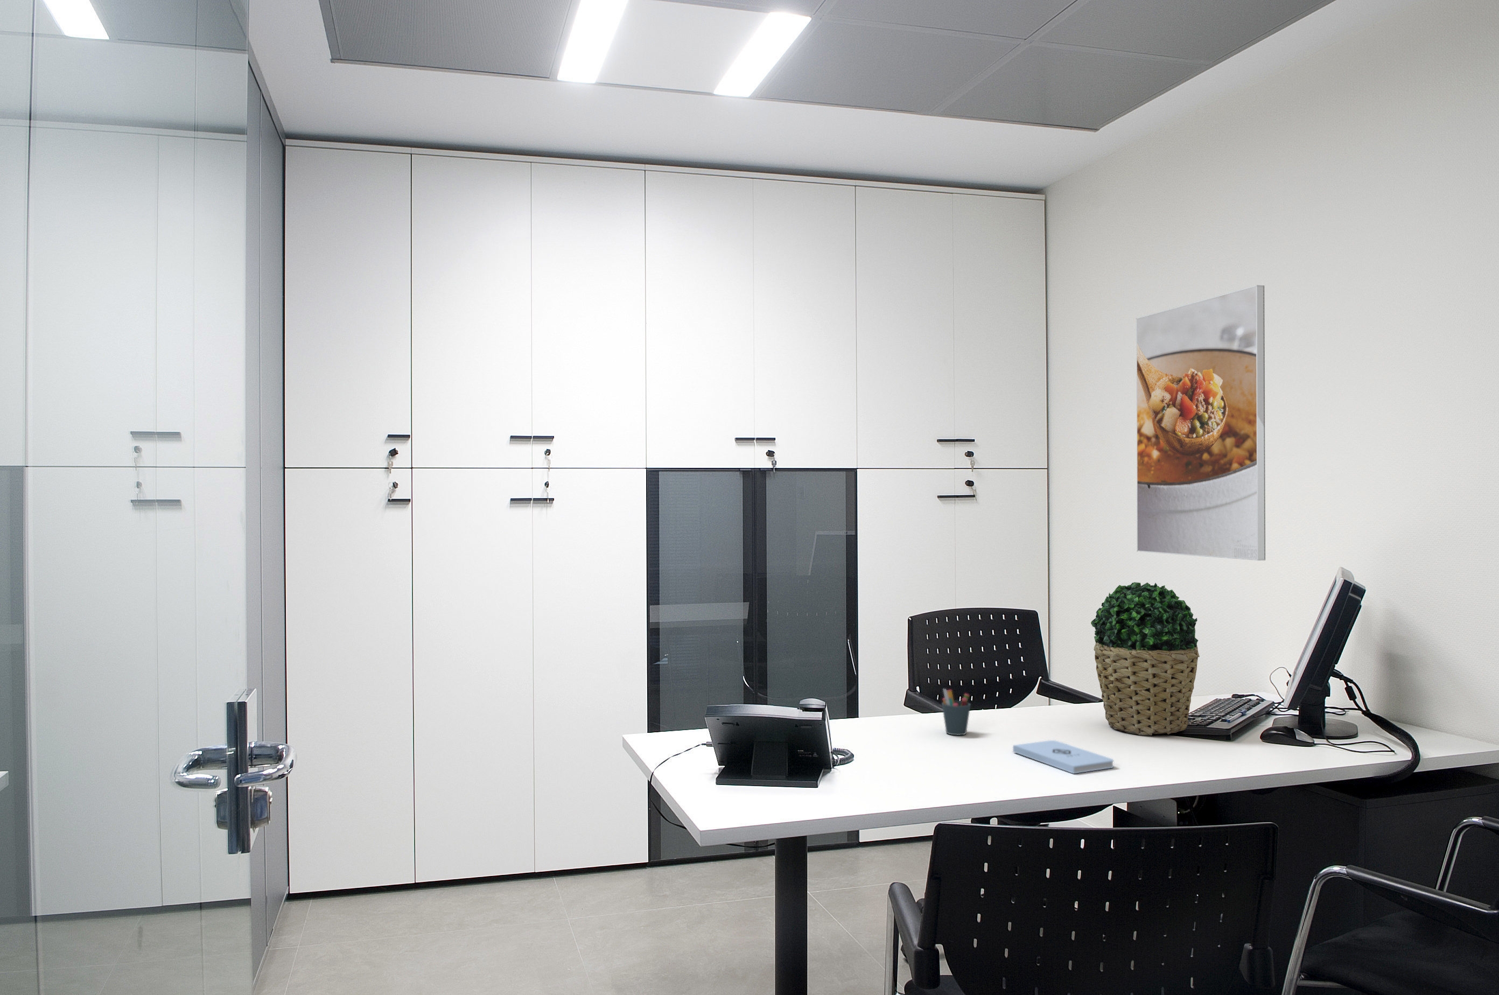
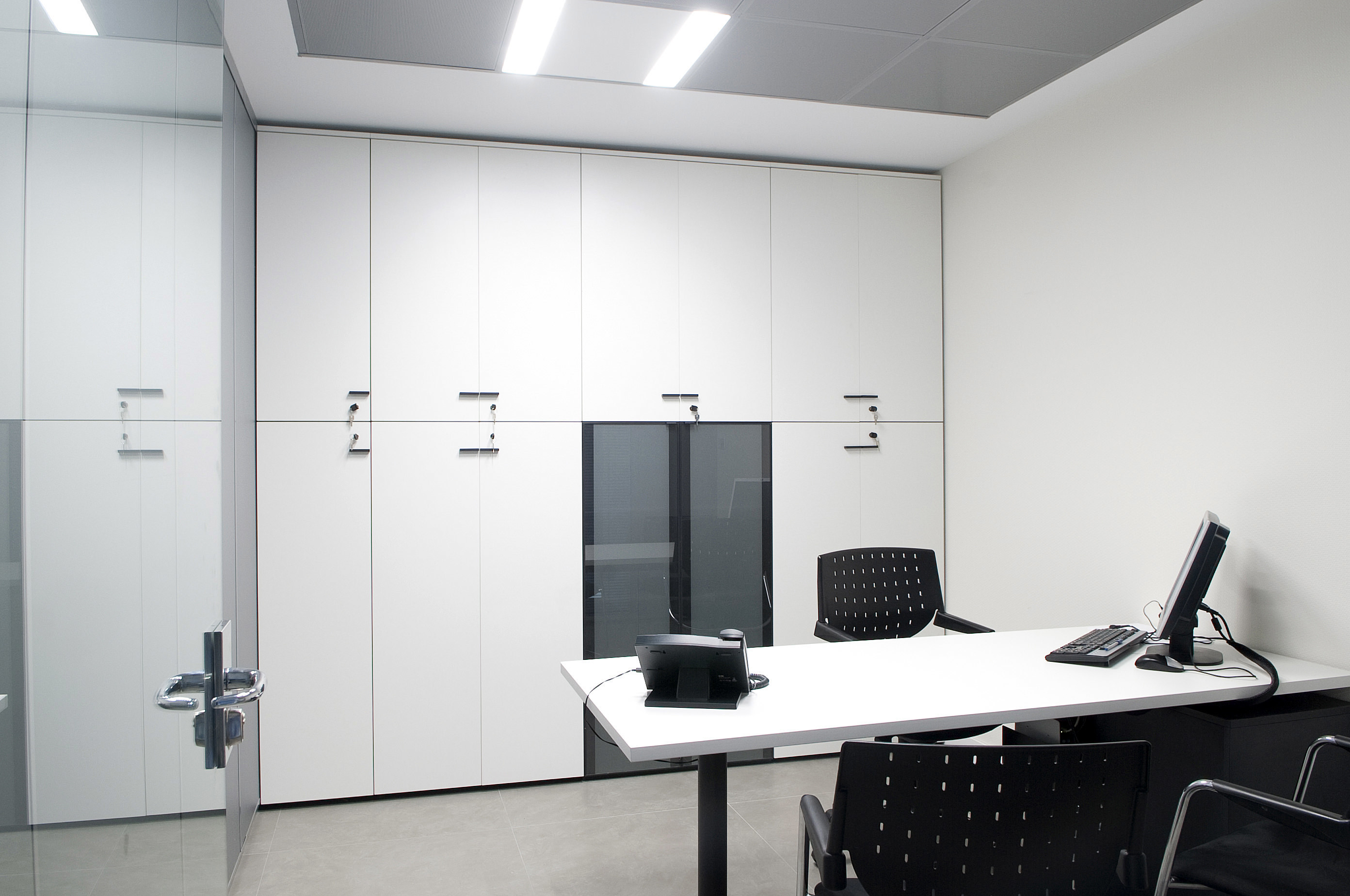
- pen holder (956, 711)
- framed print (1196, 429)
- notepad (1063, 755)
- potted plant (1145, 655)
